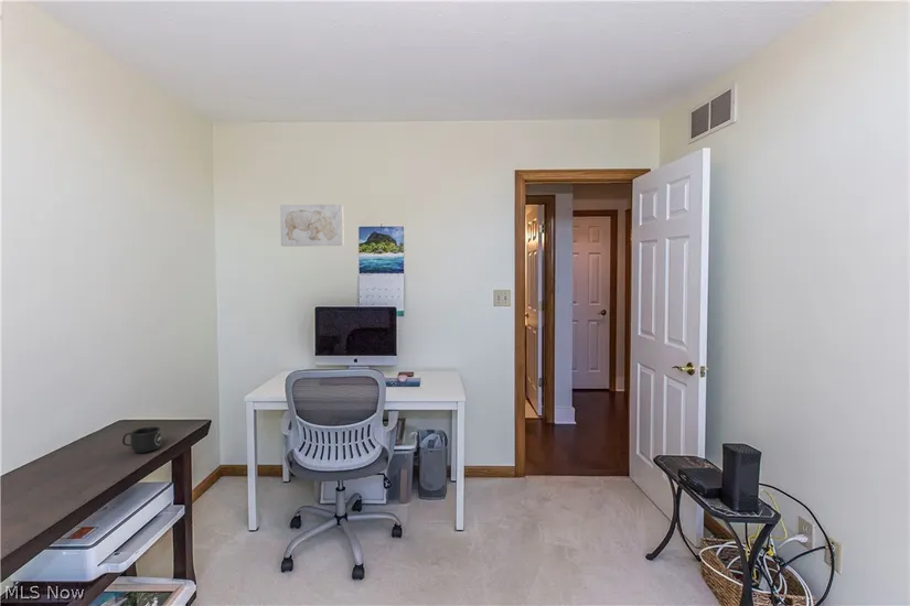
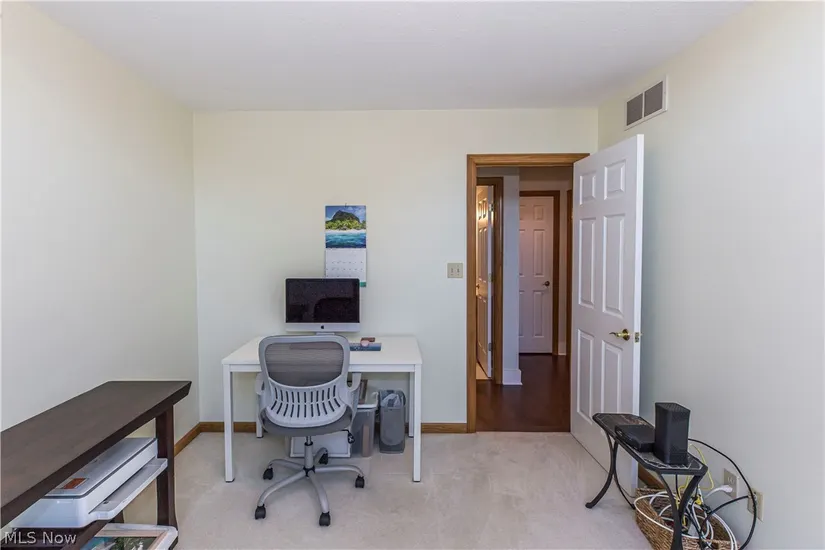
- wall art (312, 225)
- mug (141, 440)
